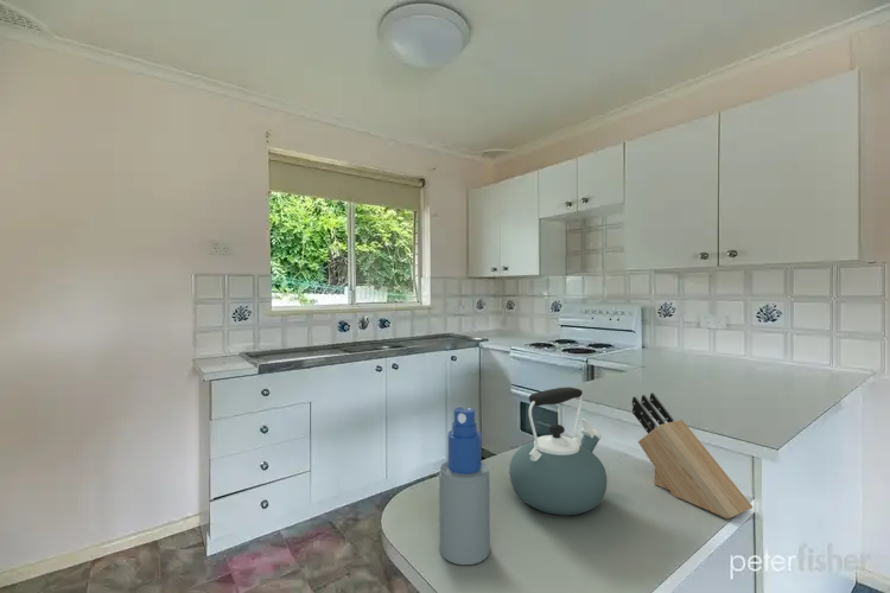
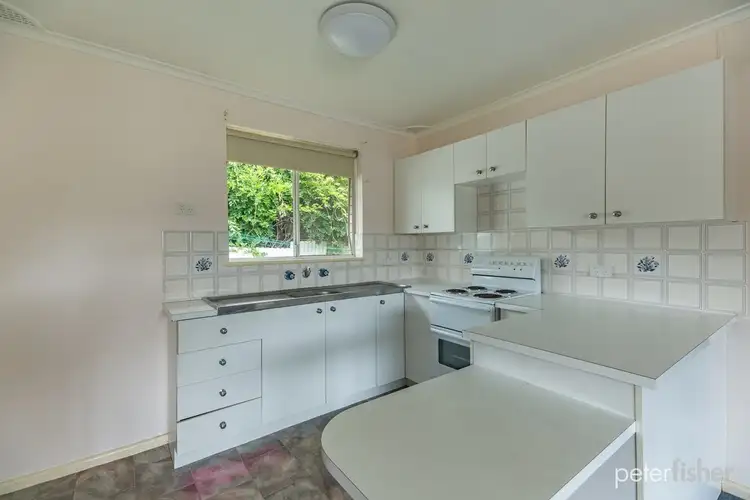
- kettle (562, 441)
- spray bottle (464, 478)
- knife block (682, 447)
